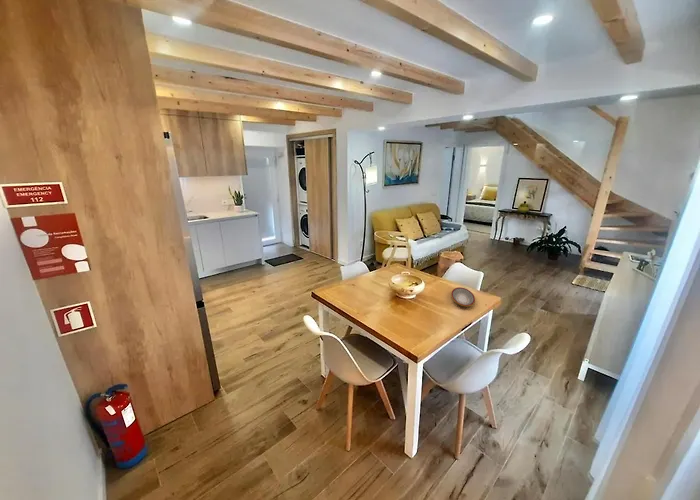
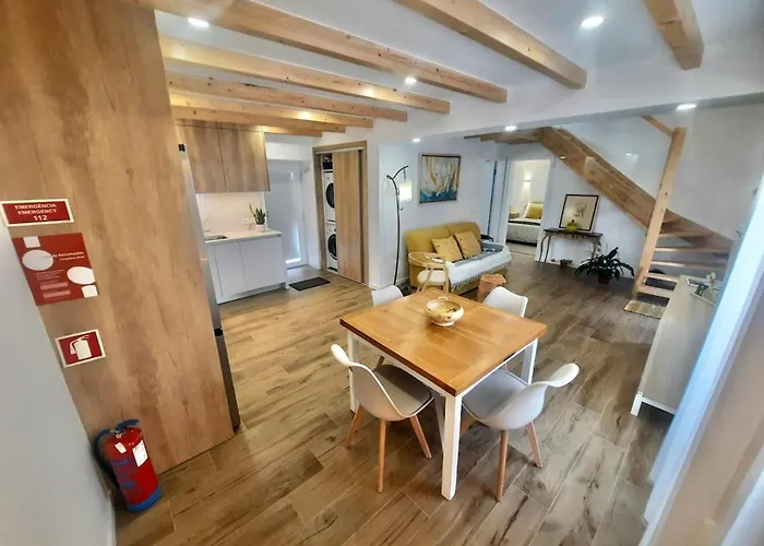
- plate (462, 297)
